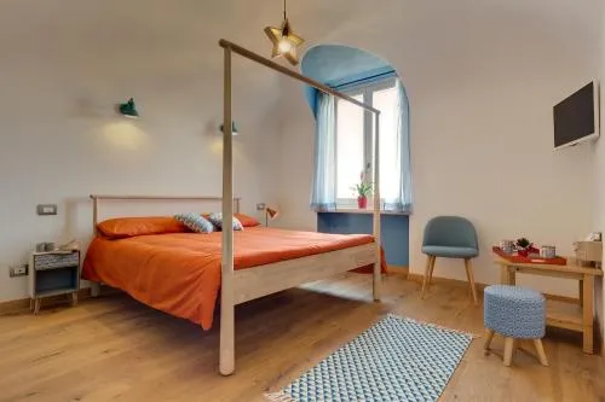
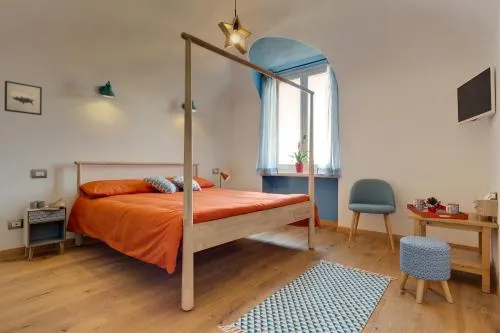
+ wall art (23, 98)
